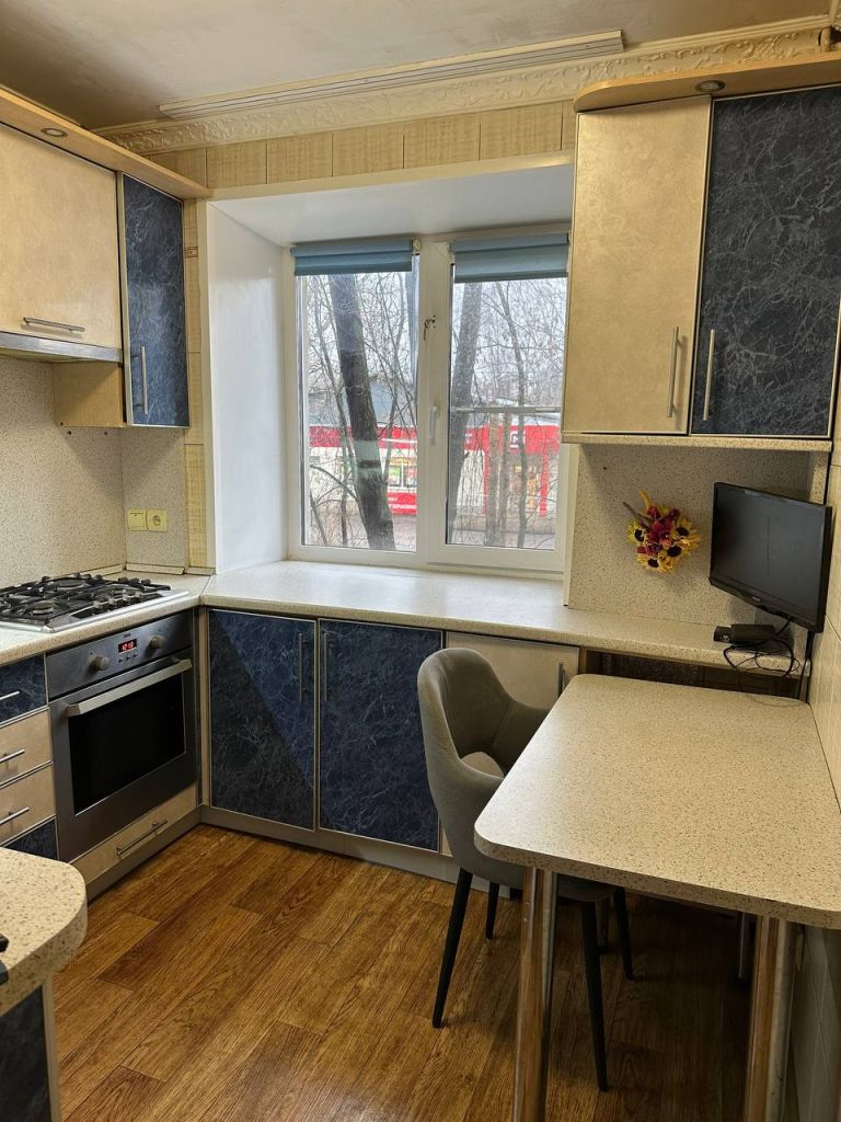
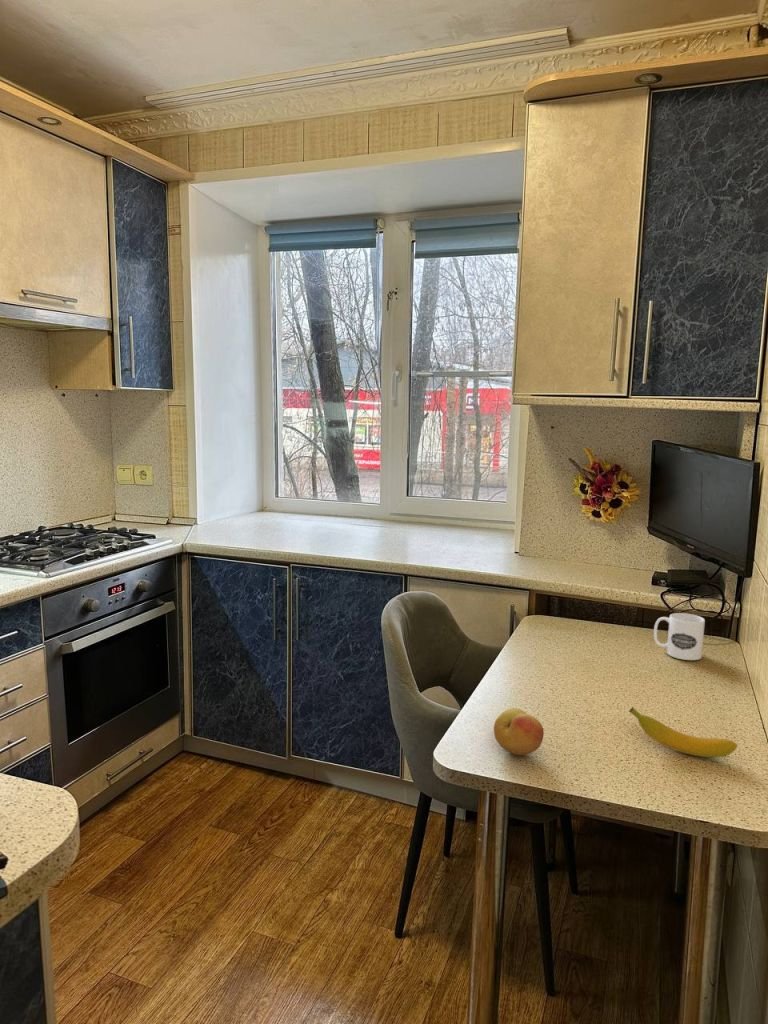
+ fruit (518, 732)
+ mug (678, 634)
+ banana (681, 734)
